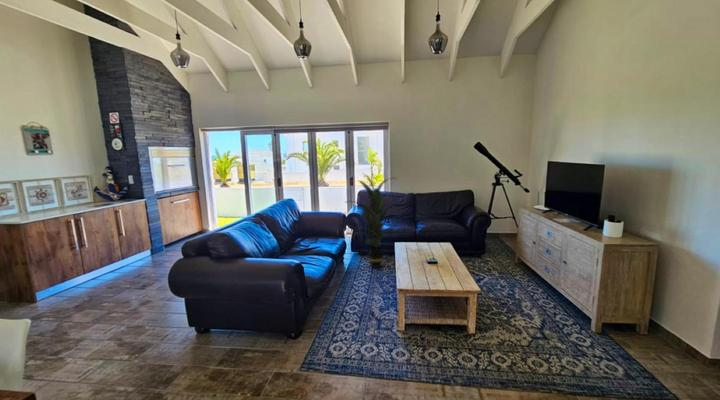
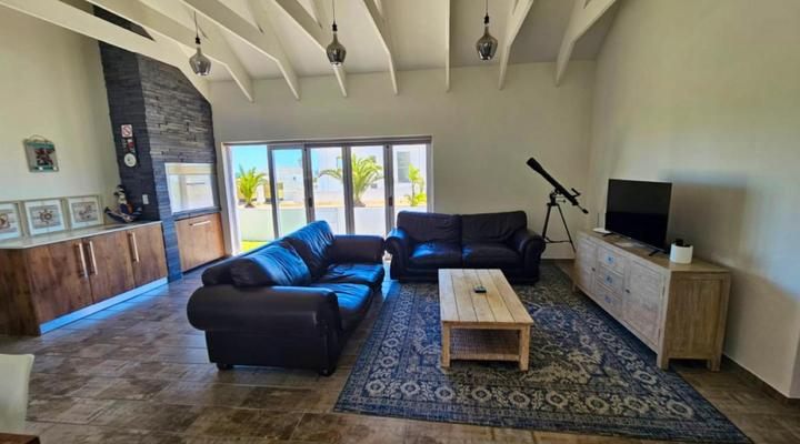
- indoor plant (372, 220)
